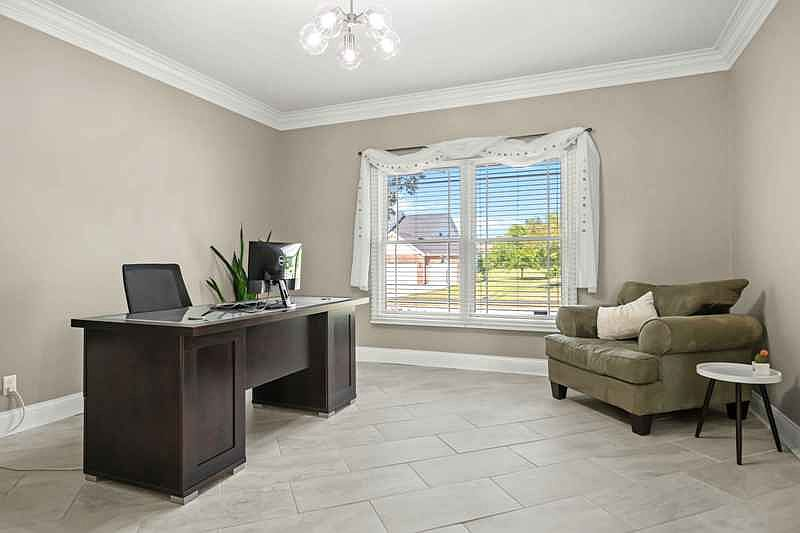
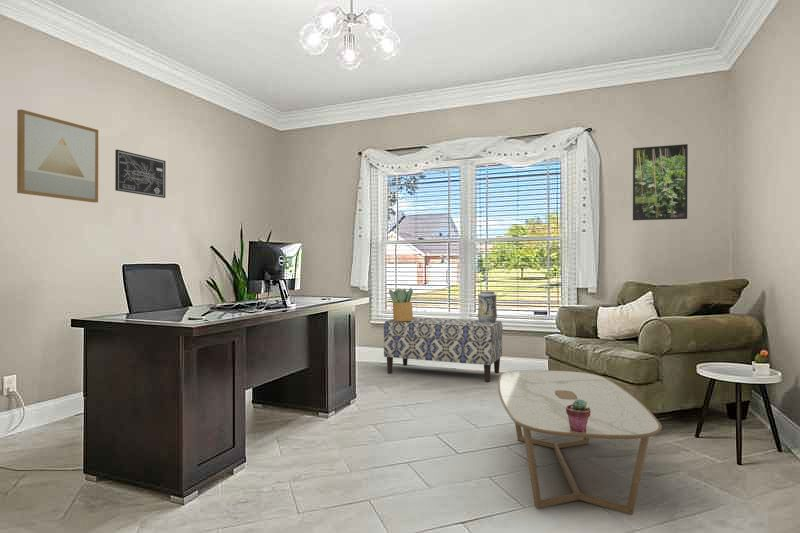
+ potted plant (402, 304)
+ coffee table (565, 432)
+ wall art (60, 159)
+ potted succulent (578, 413)
+ decorative vase (487, 306)
+ wall art (141, 174)
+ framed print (659, 182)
+ bench (443, 346)
